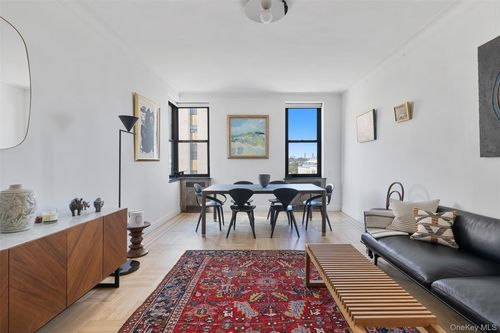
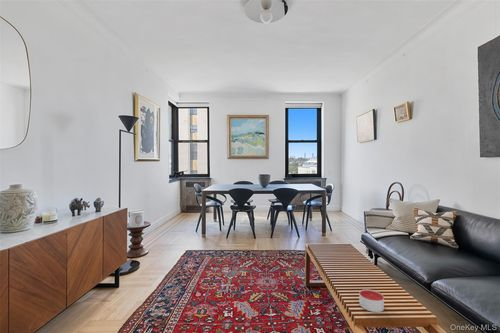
+ candle (371, 299)
